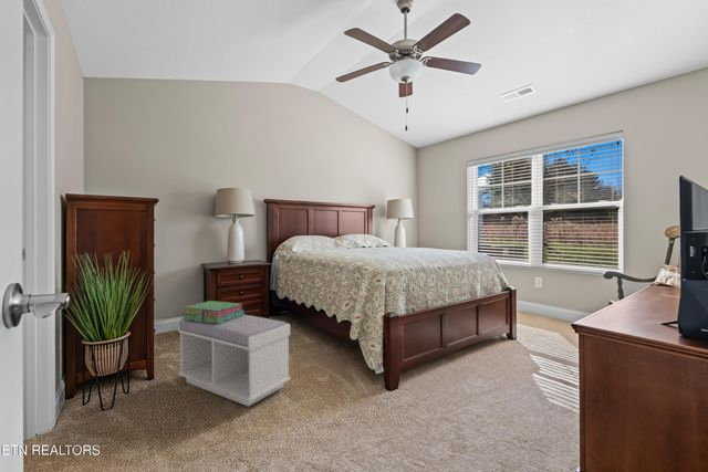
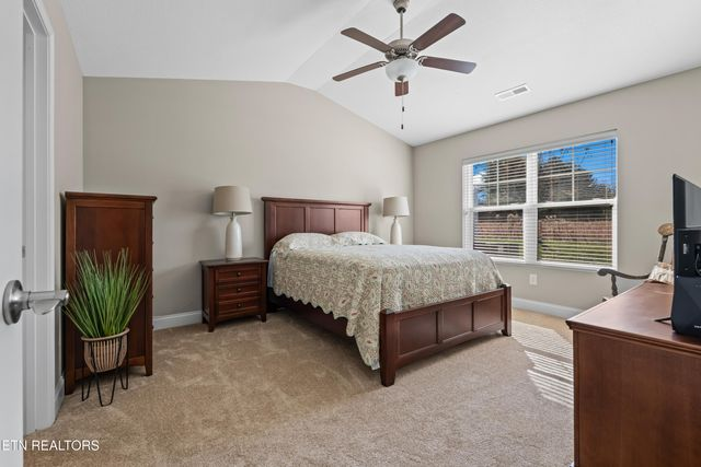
- stack of books (214, 311)
- bench (232, 352)
